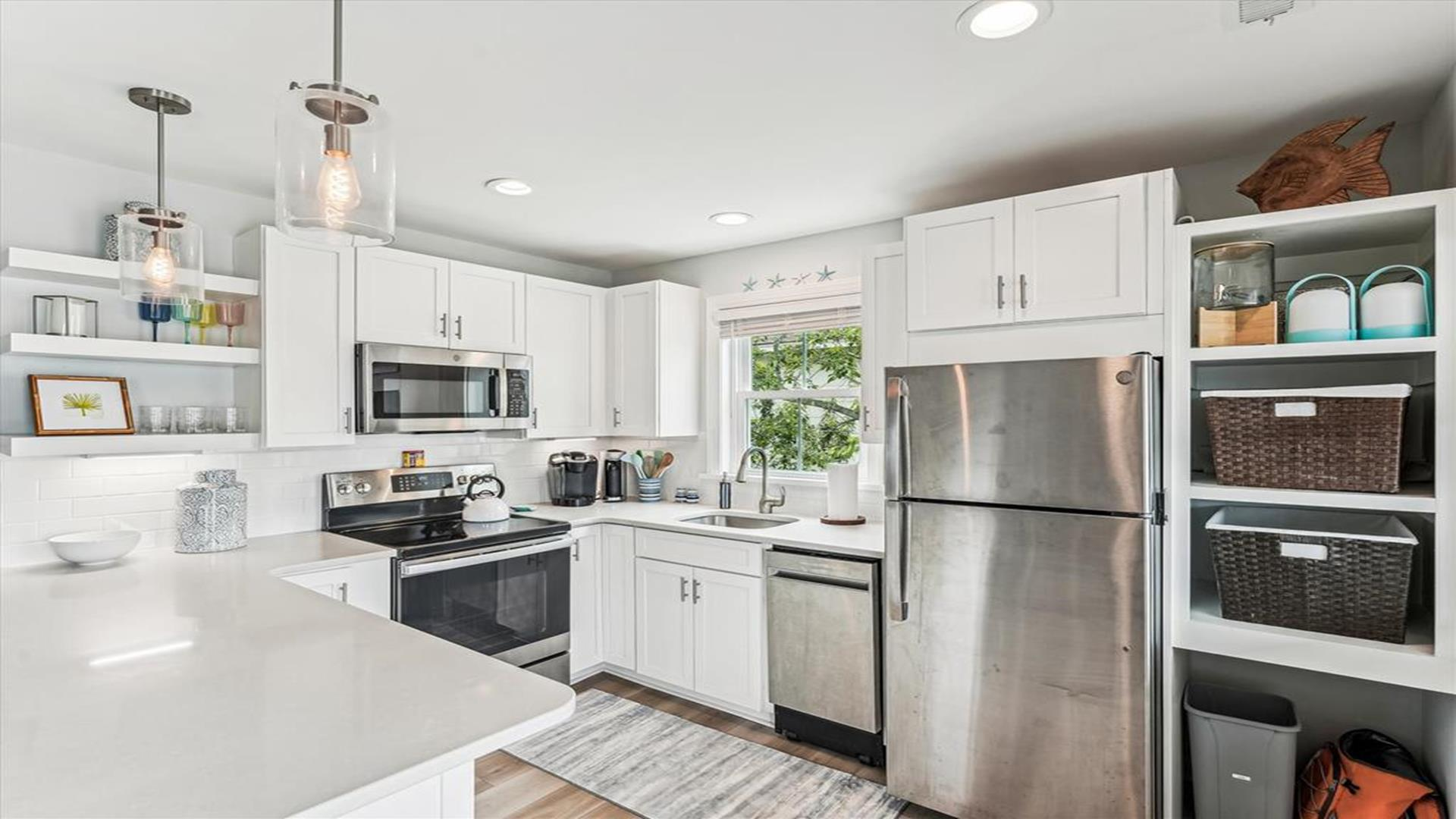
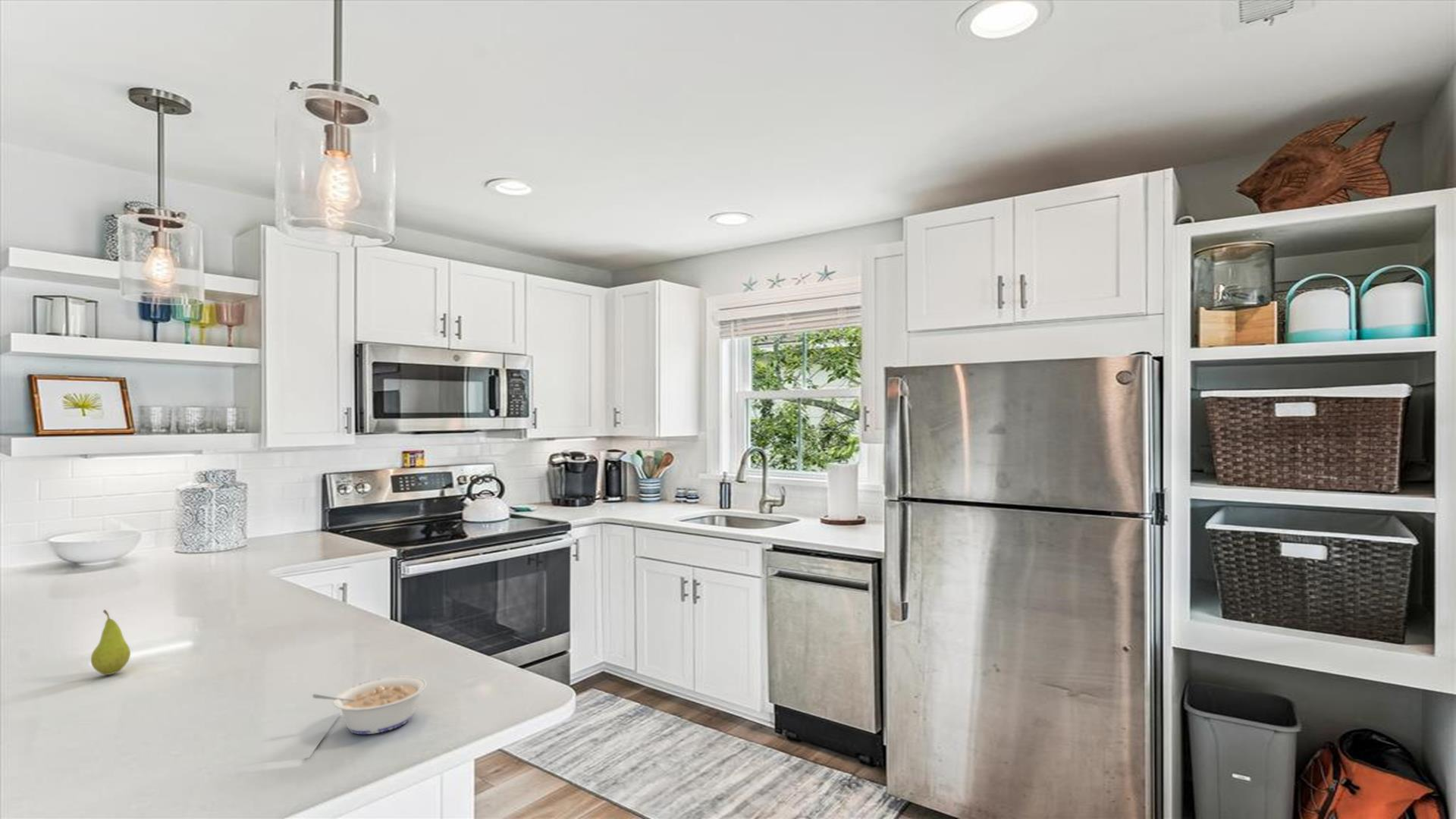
+ fruit (111, 642)
+ legume (378, 704)
